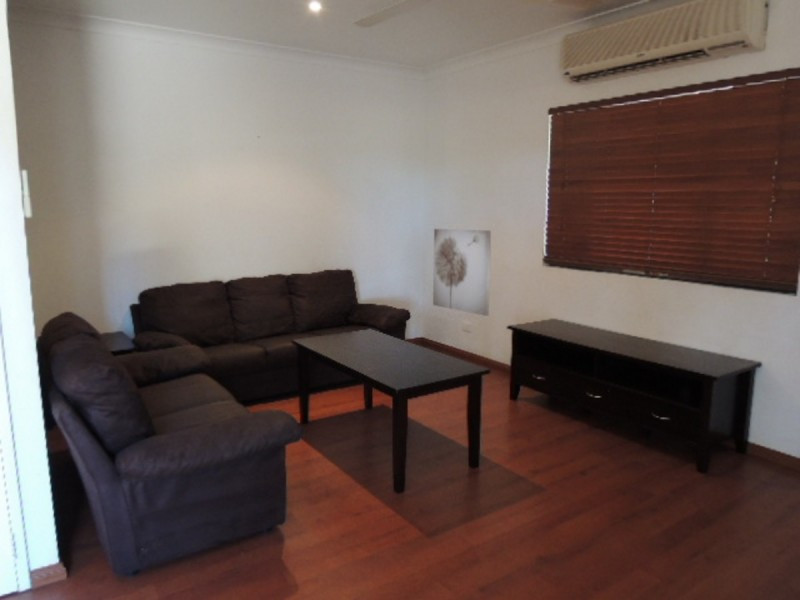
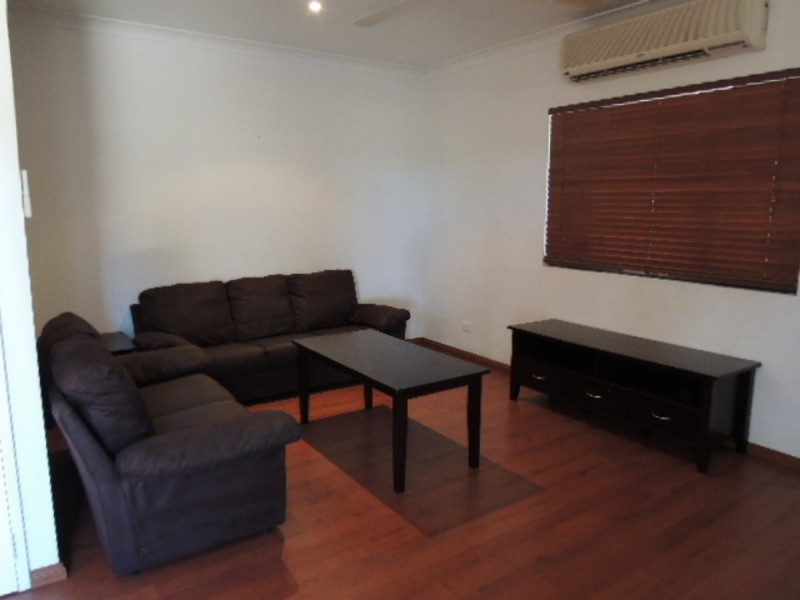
- wall art (460, 270)
